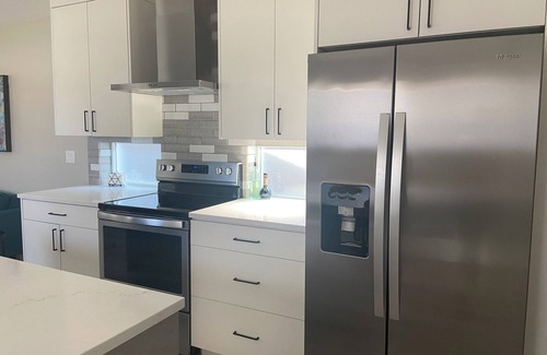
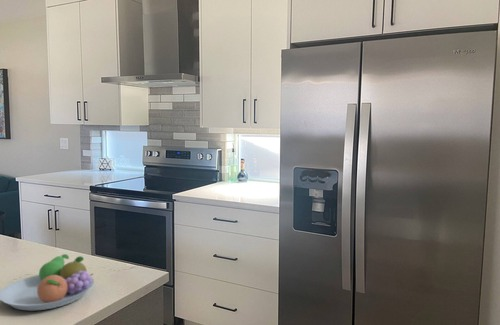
+ fruit bowl (51, 277)
